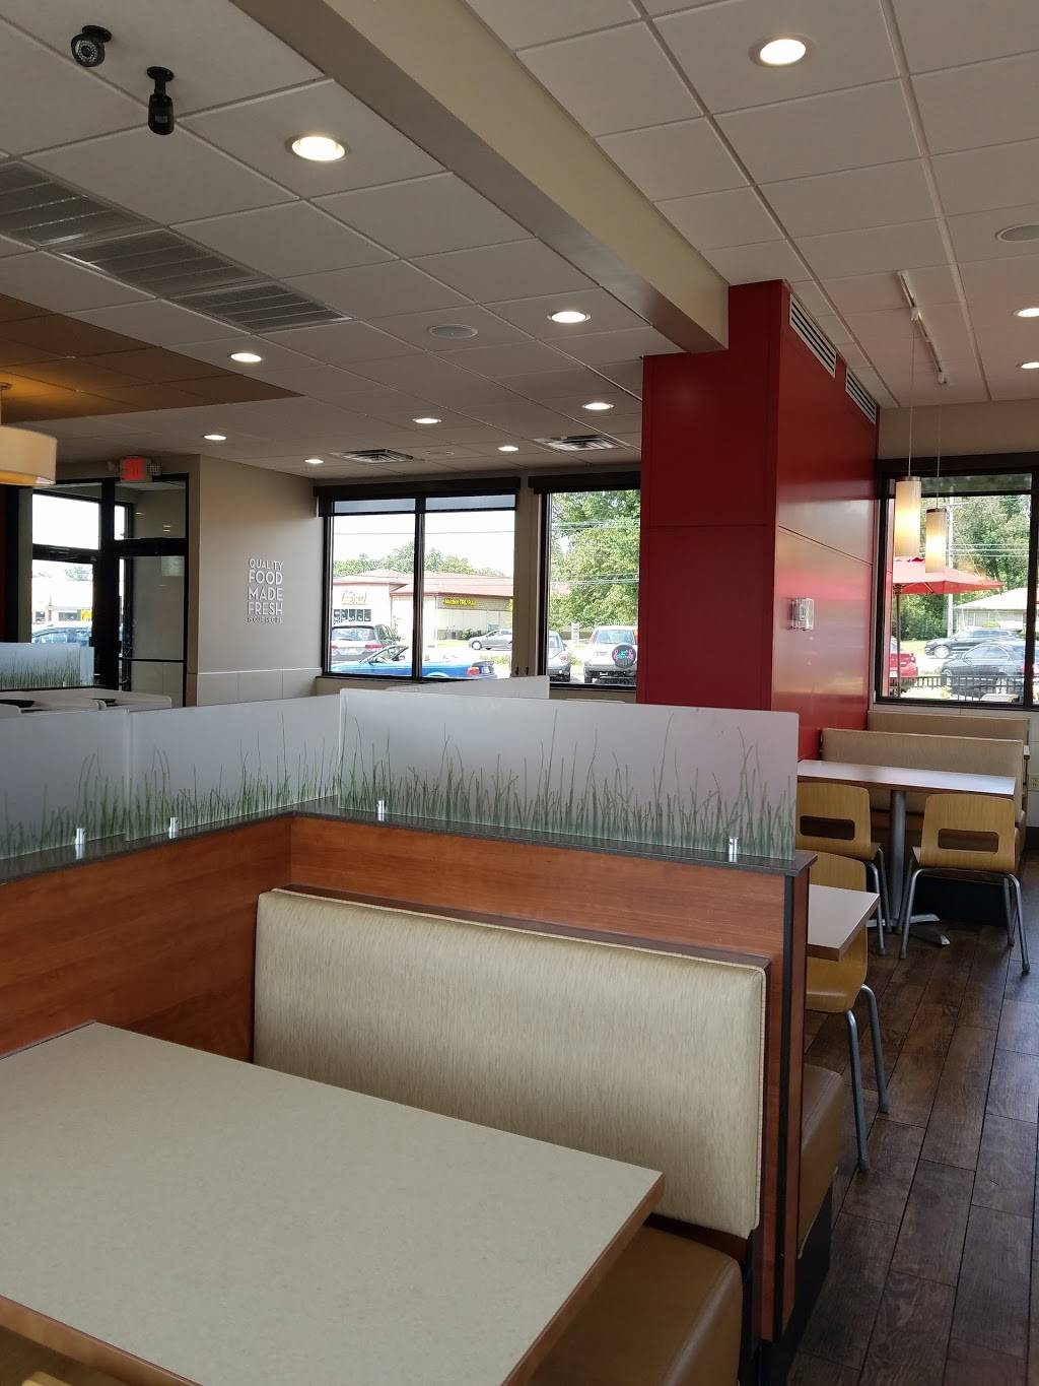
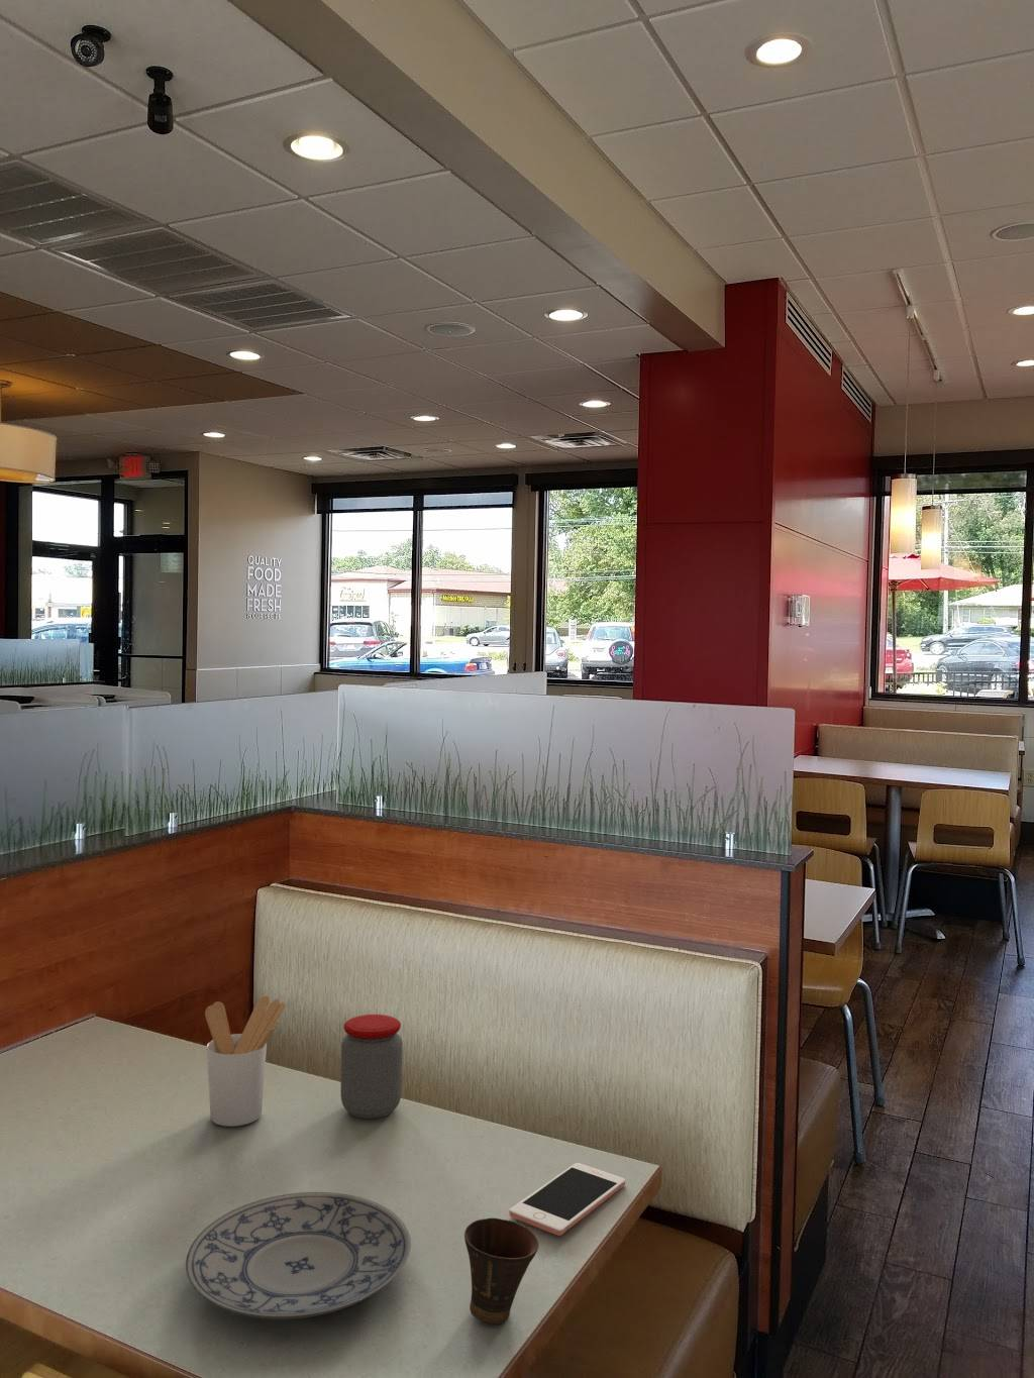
+ utensil holder (248, 1057)
+ jar (371, 1065)
+ cup (501, 1273)
+ cell phone (568, 1197)
+ plate (300, 1259)
